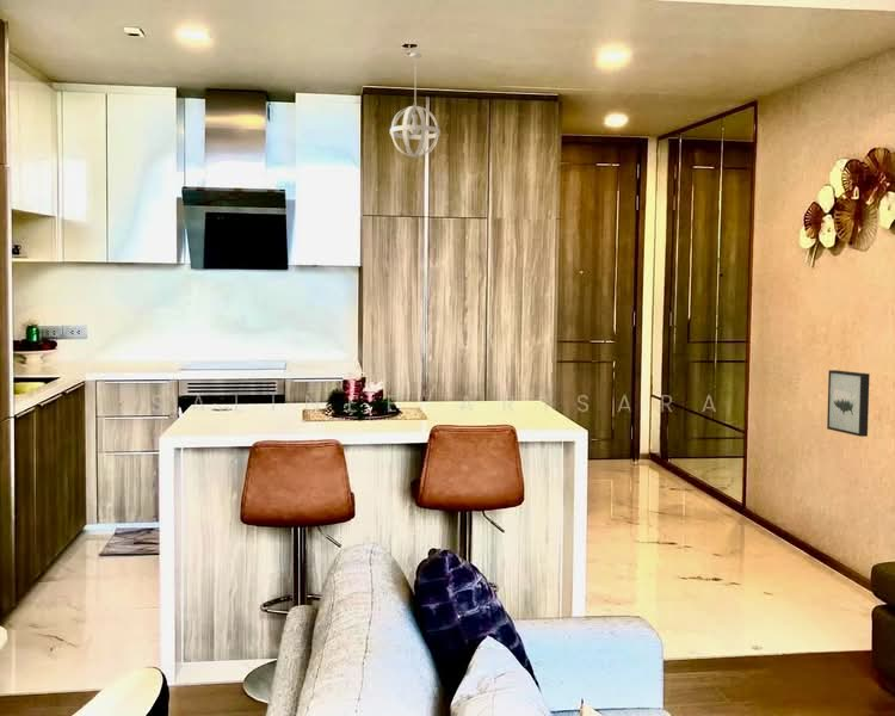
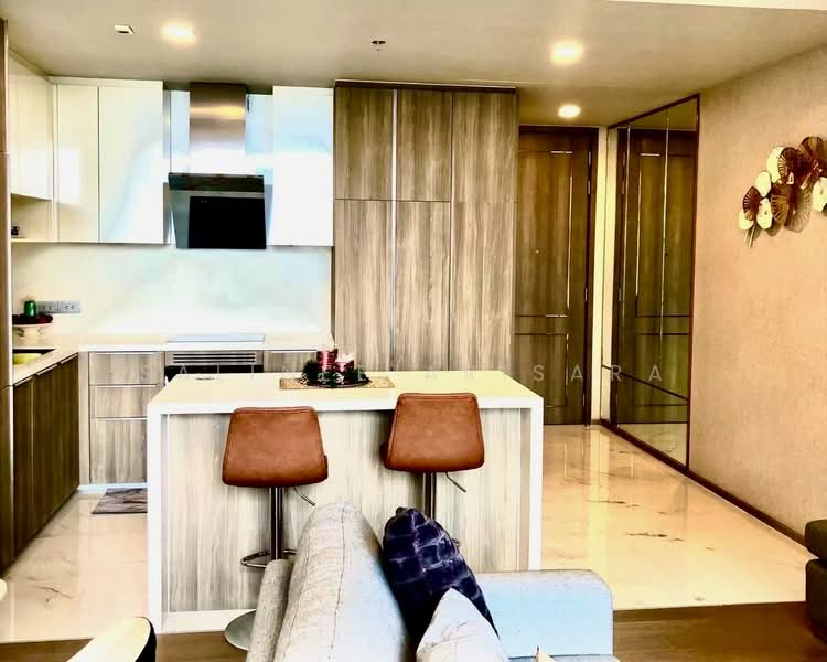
- pendant light (415, 106)
- wall art (847, 402)
